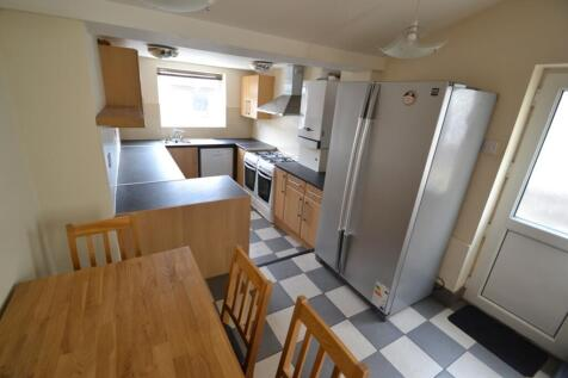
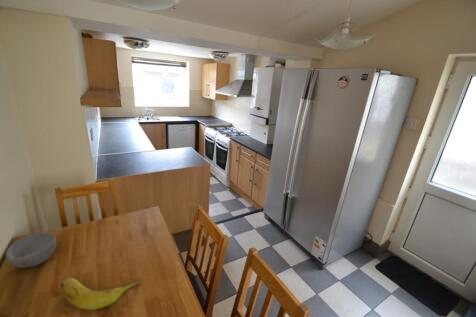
+ bowl (33, 252)
+ banana (95, 291)
